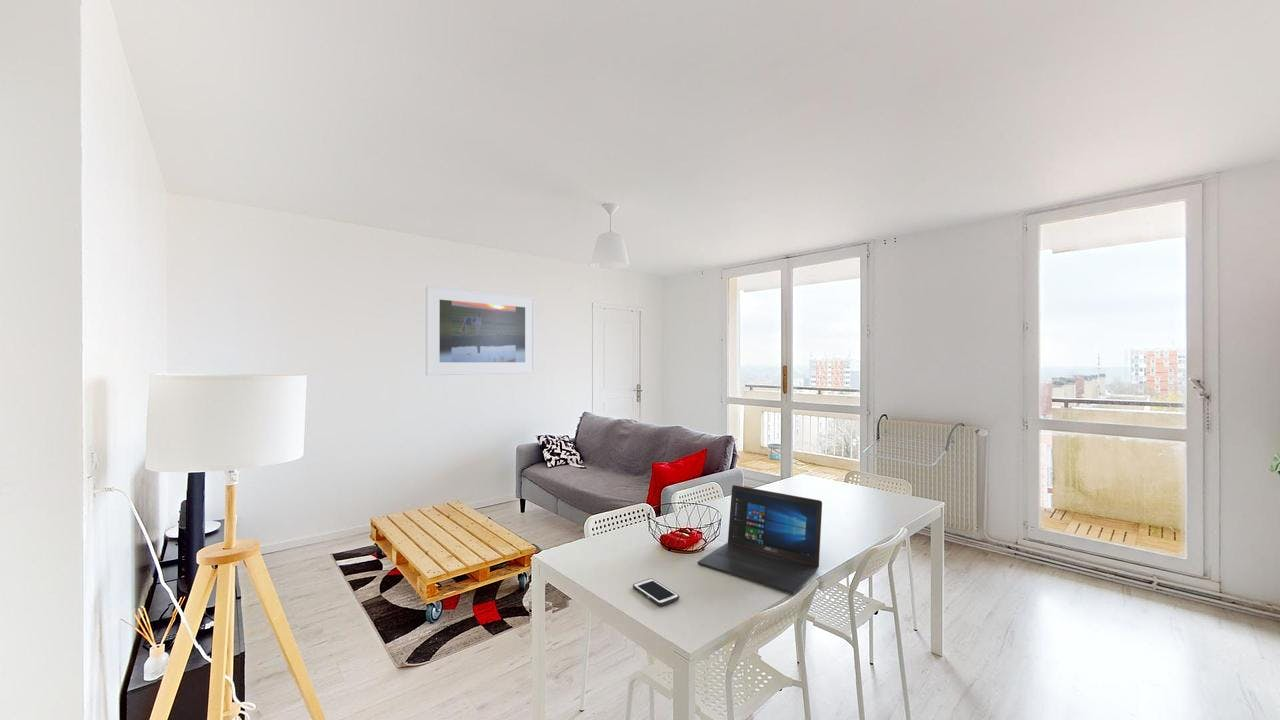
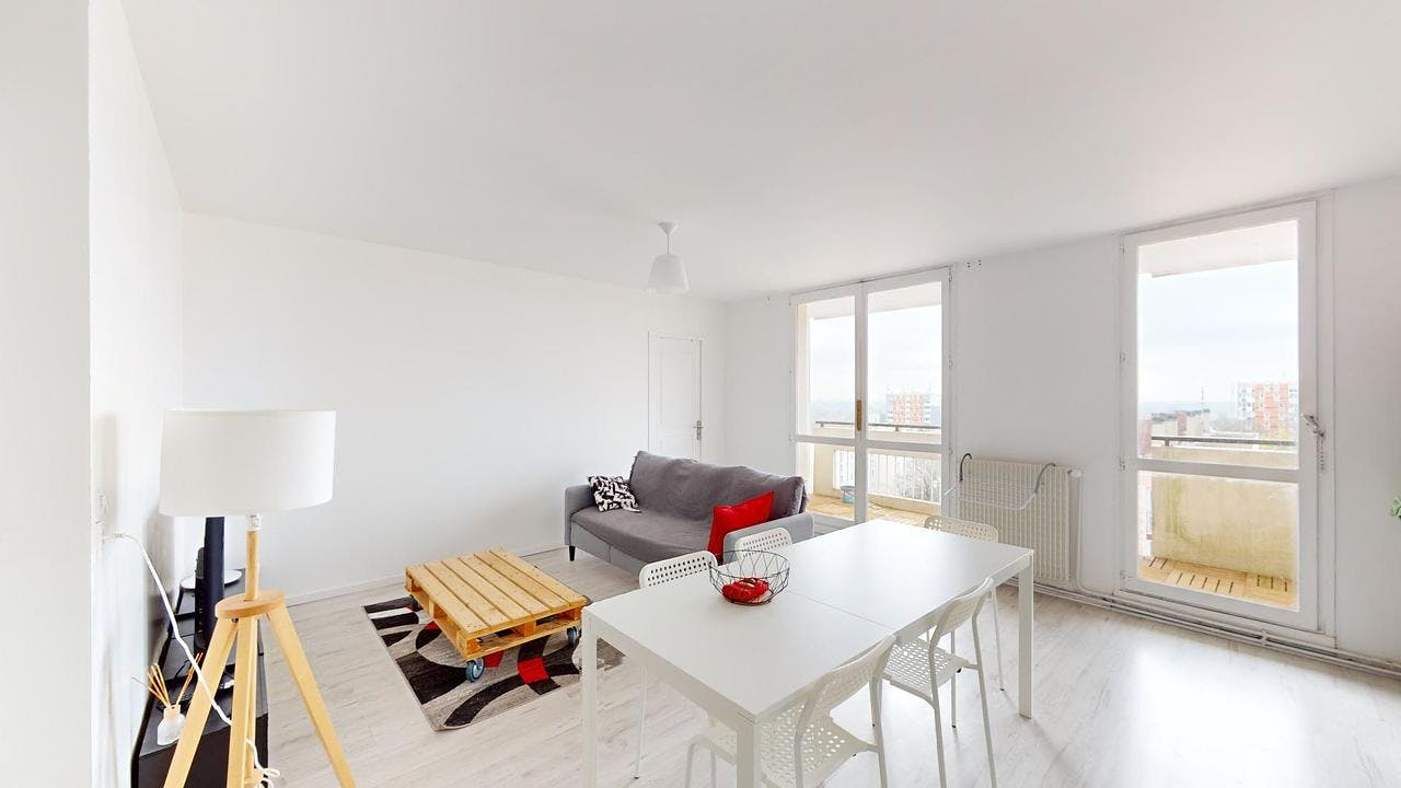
- cell phone (655, 591)
- laptop (759, 532)
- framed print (484, 333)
